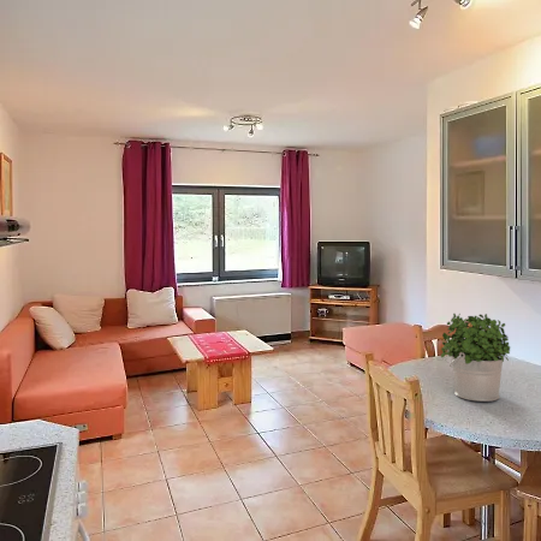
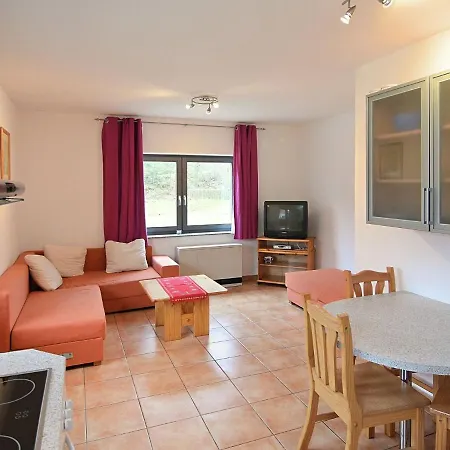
- potted plant (471, 353)
